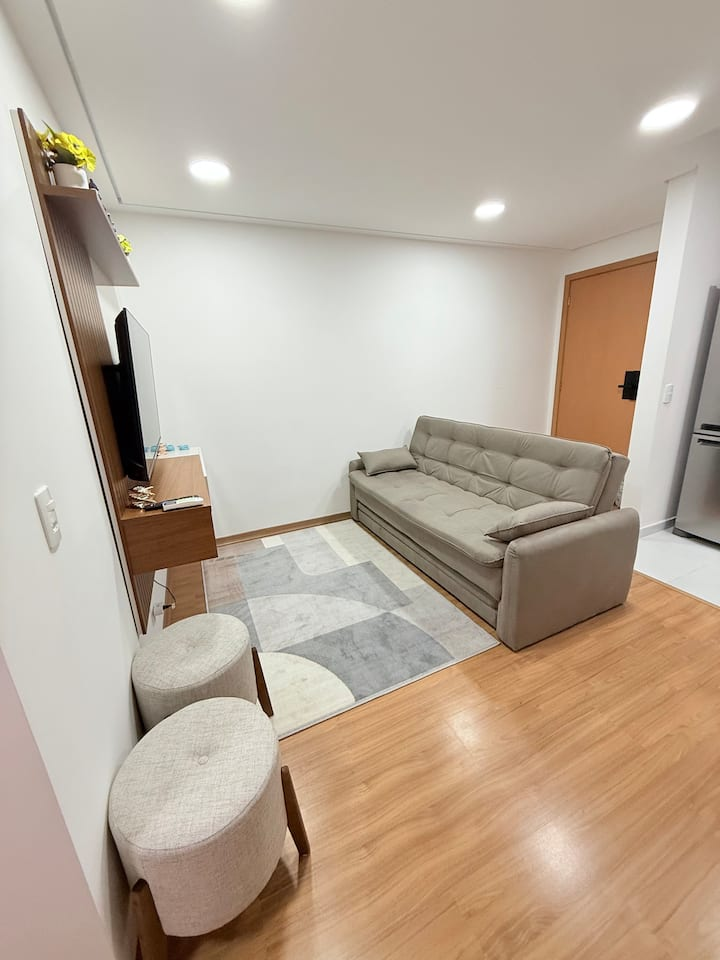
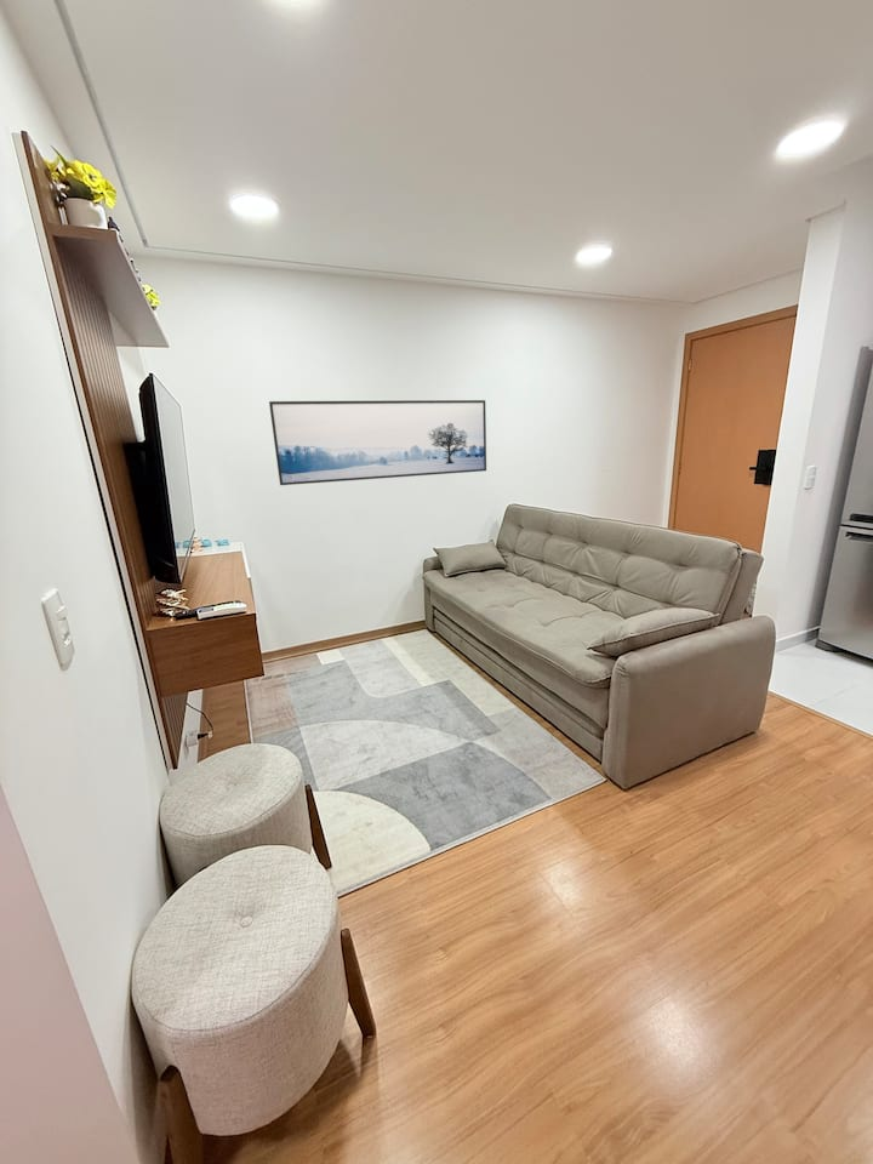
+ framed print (389, 439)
